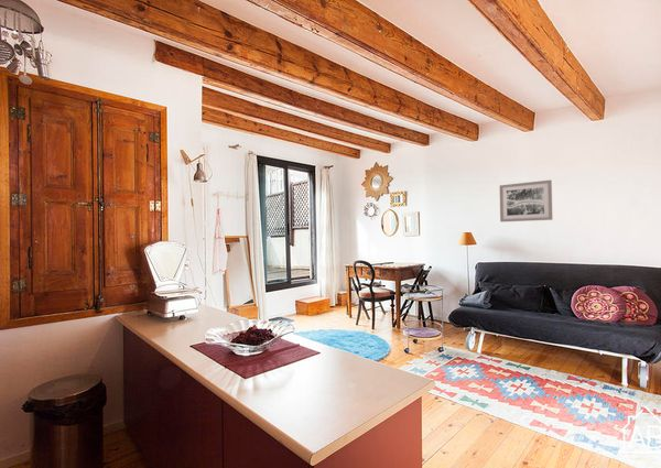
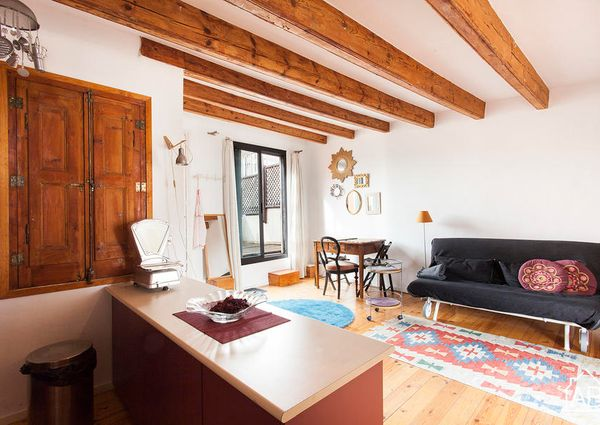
- wall art (524, 202)
